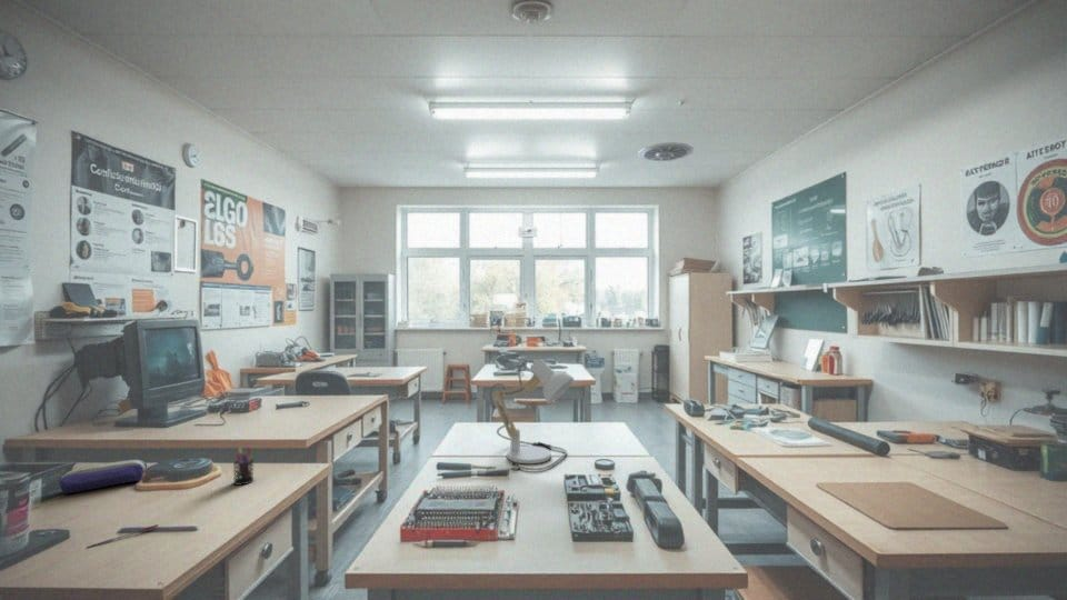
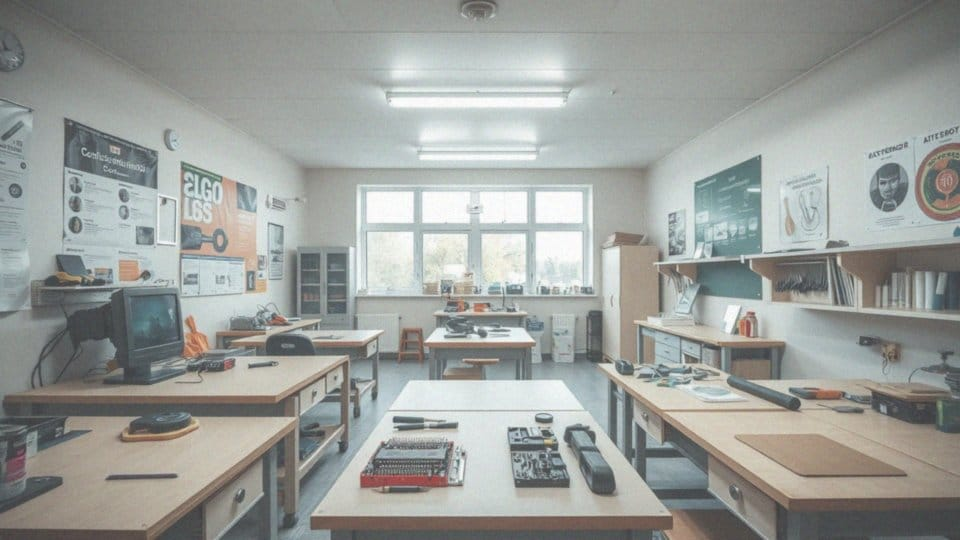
- ceiling vent (665, 153)
- pen holder (246, 463)
- pencil case (104, 476)
- desk lamp (525, 392)
- pen (123, 536)
